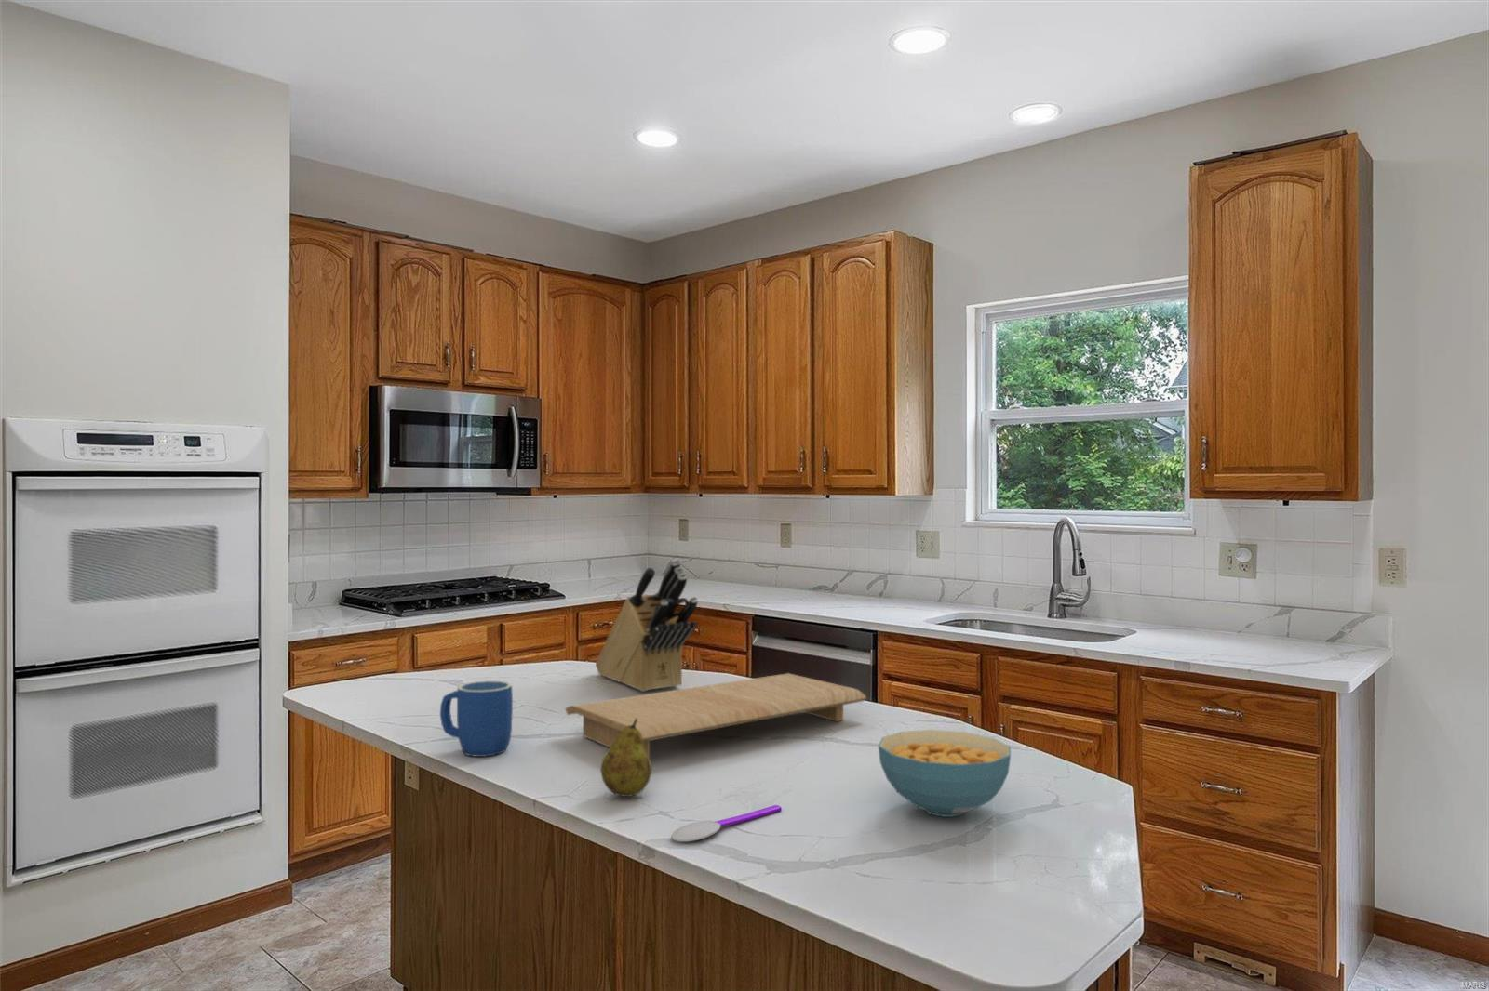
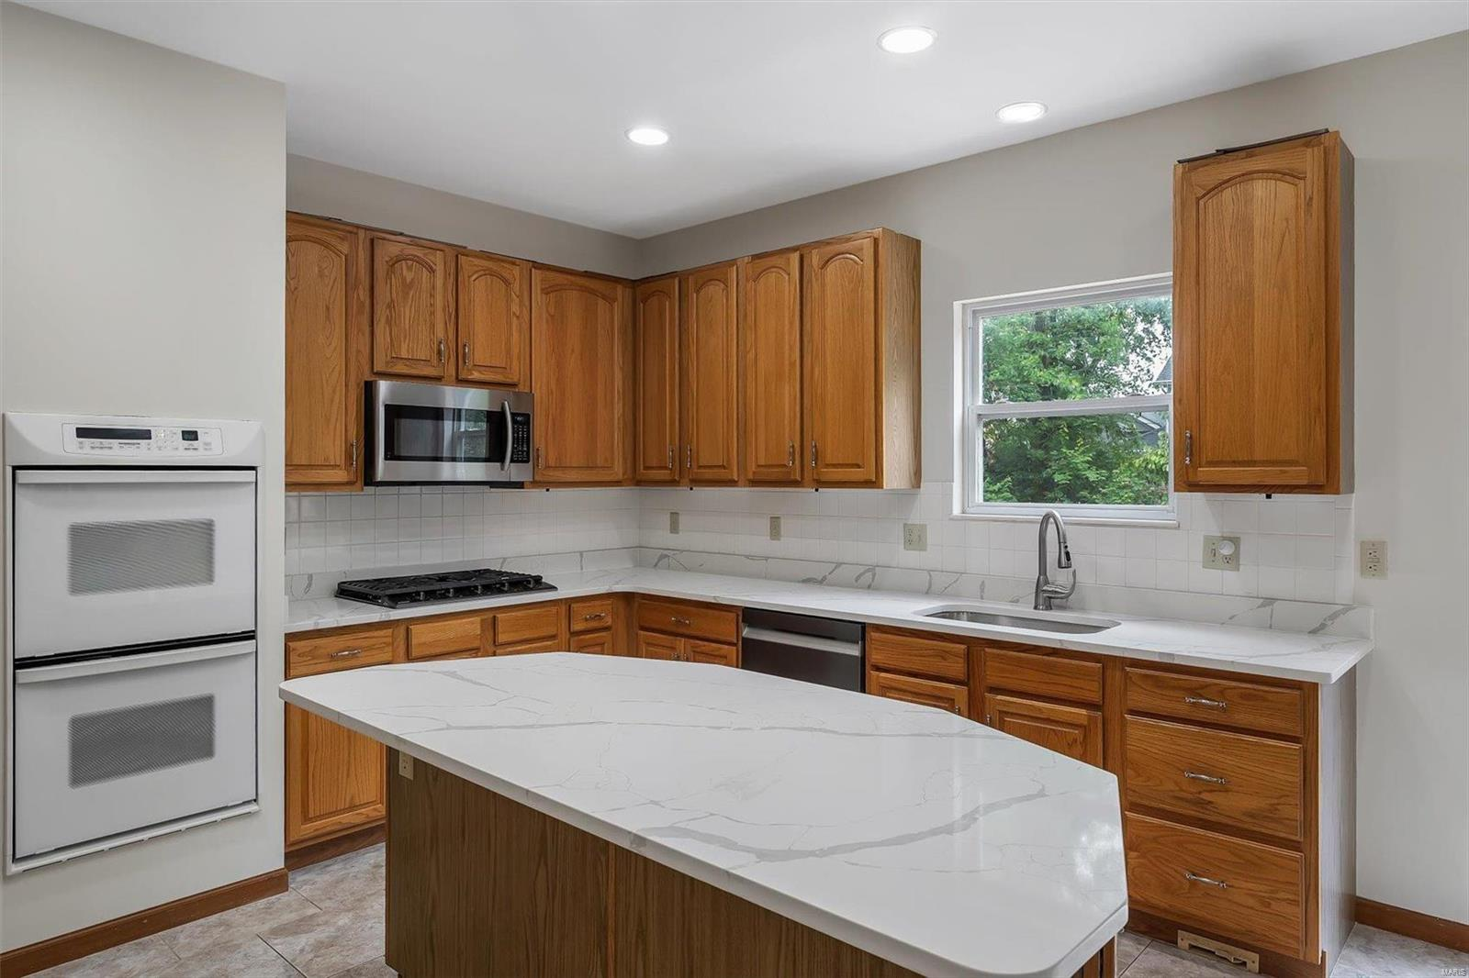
- spoon (728, 820)
- cutting board (721, 712)
- fruit (625, 757)
- knife block (645, 620)
- cereal bowl (943, 779)
- mug (478, 718)
